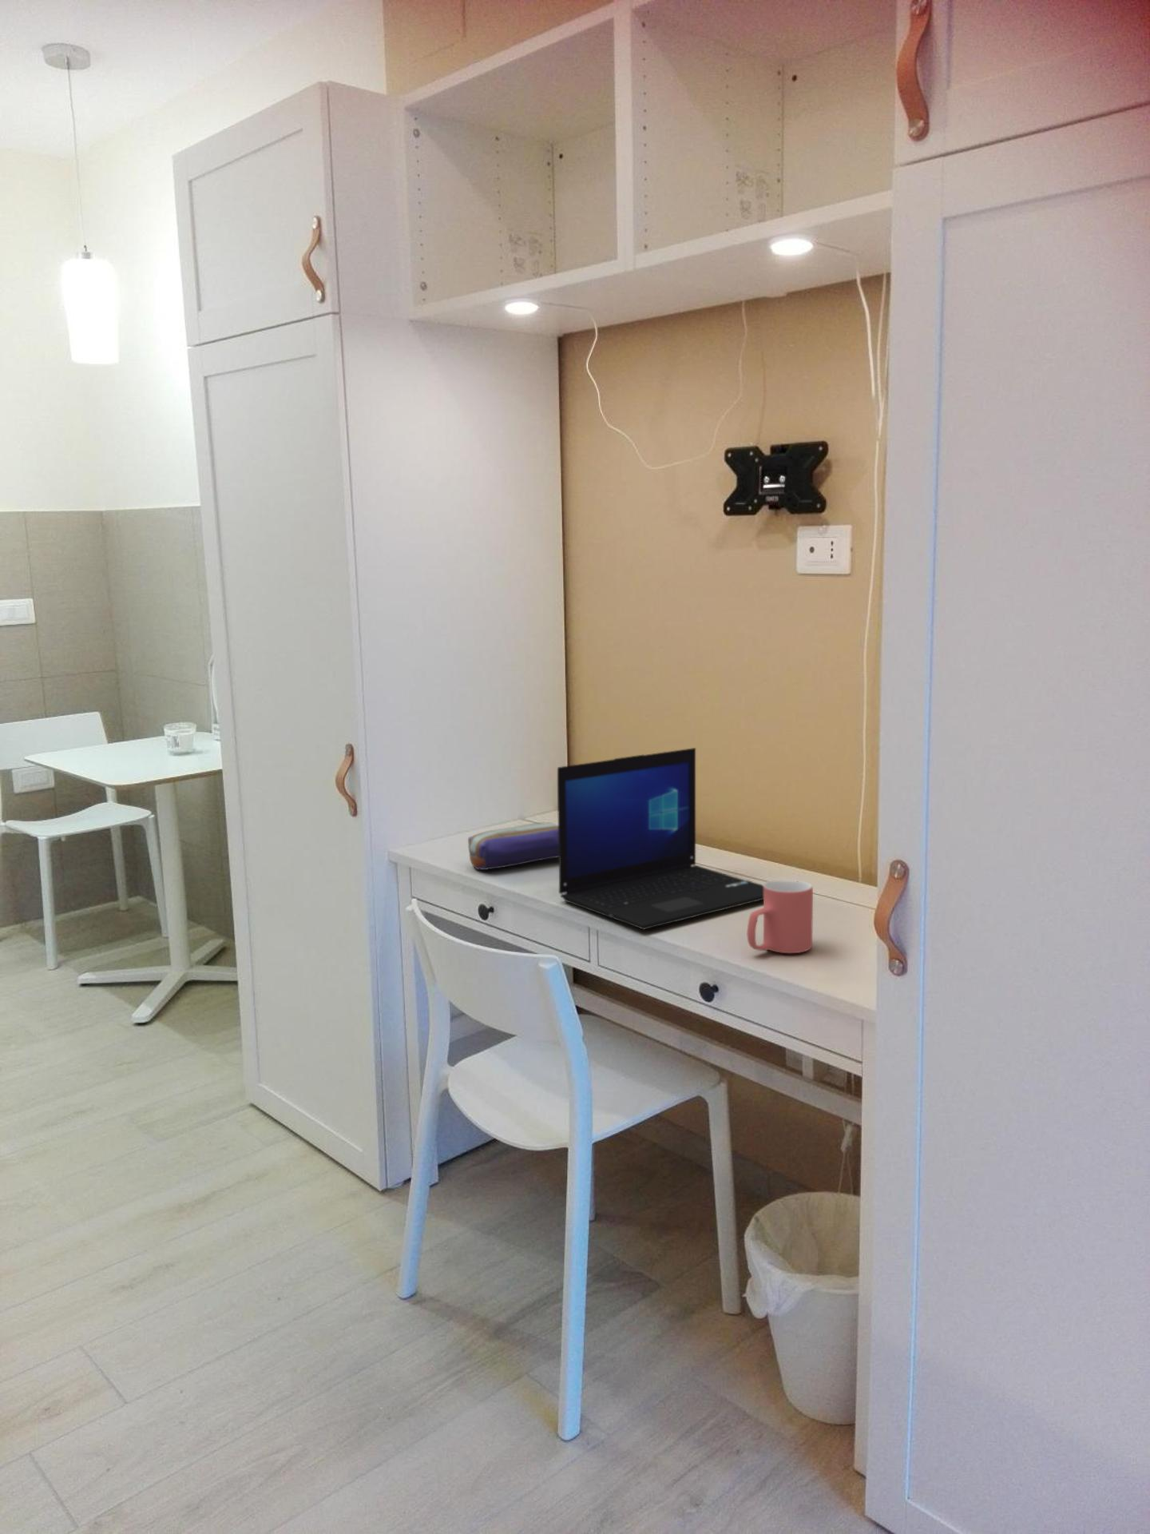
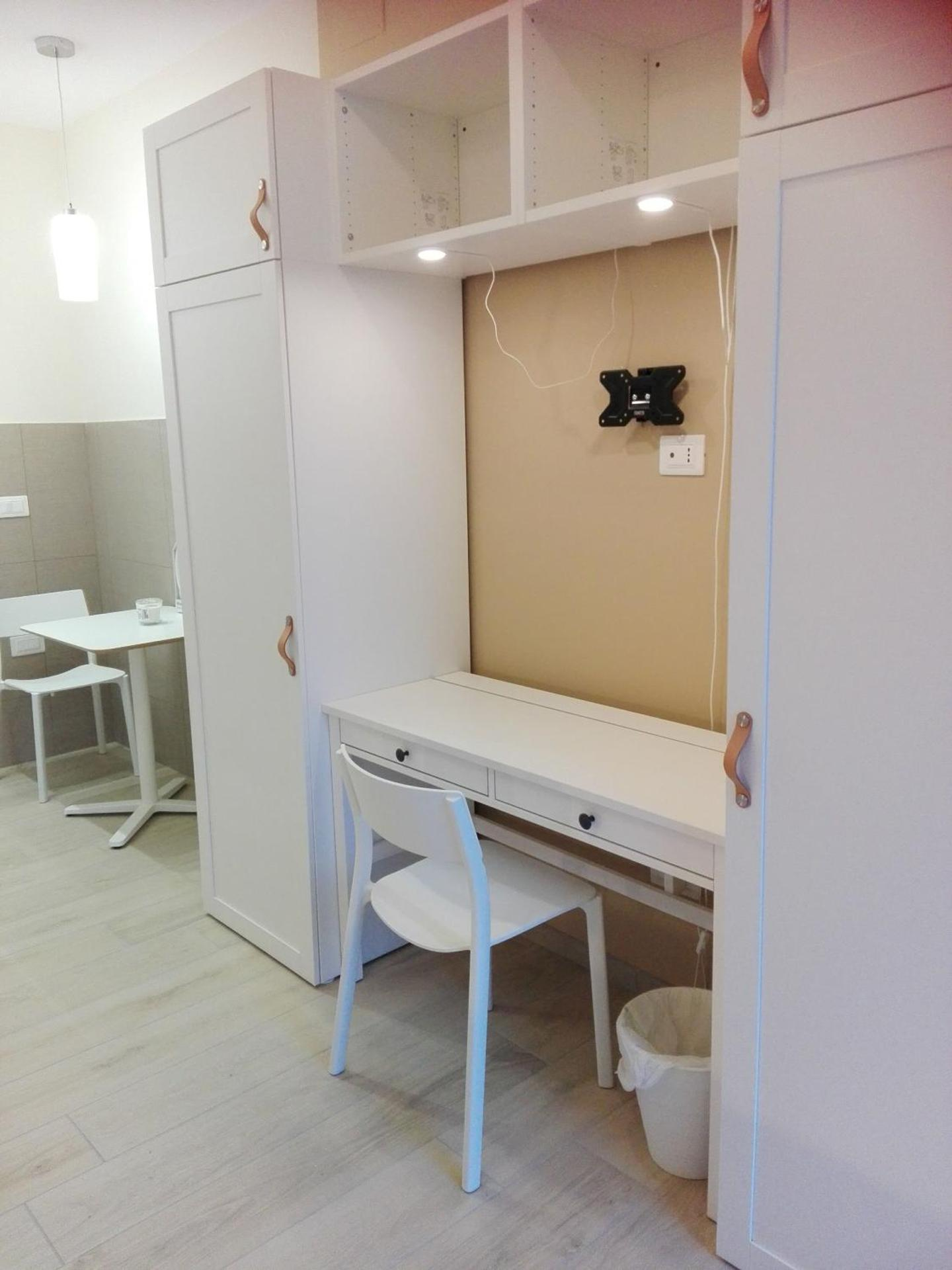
- pencil case (522, 846)
- mug (777, 918)
- laptop (669, 832)
